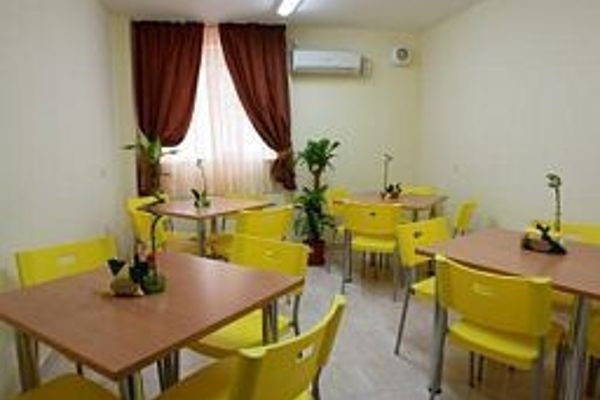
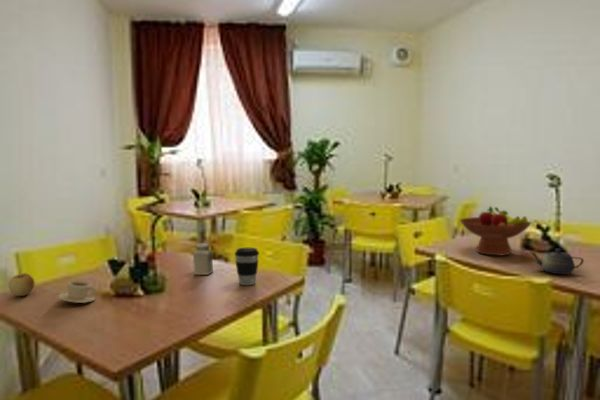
+ cup (78, 291)
+ salt shaker (203, 258)
+ fruit bowl (494, 230)
+ coffee cup (247, 266)
+ apple (21, 283)
+ teapot (556, 260)
